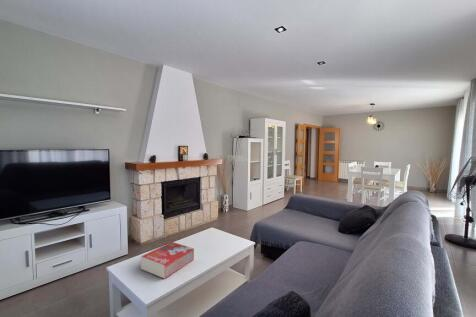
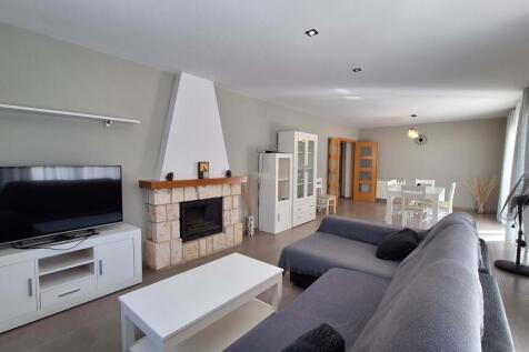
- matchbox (168, 258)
